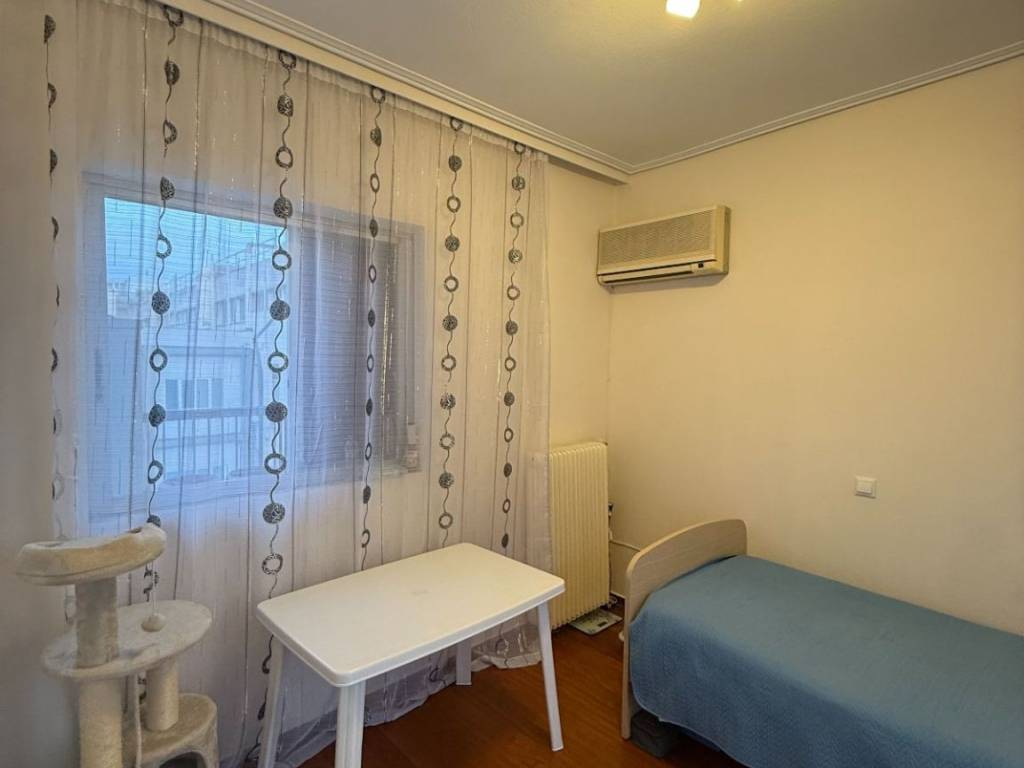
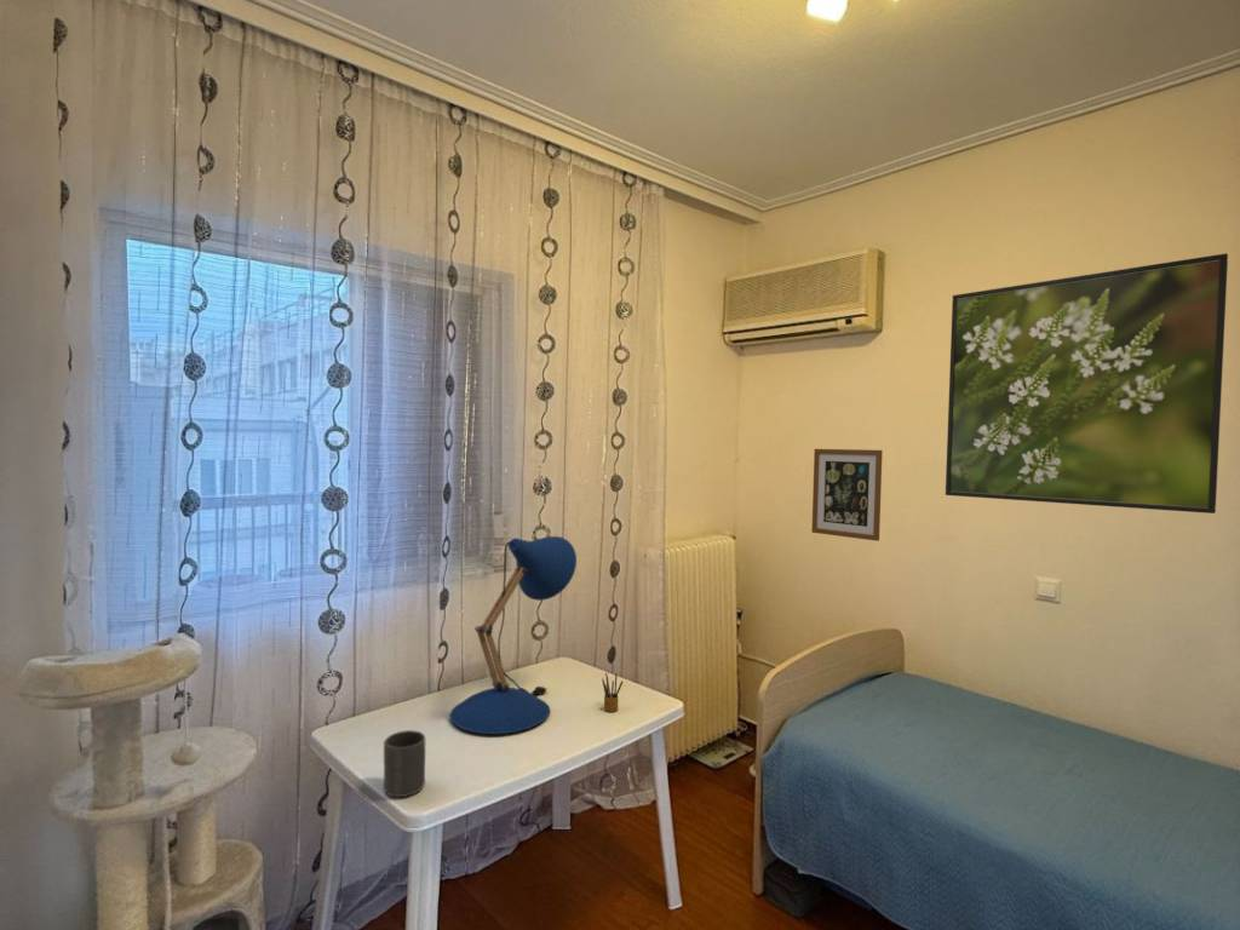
+ mug (400, 760)
+ wall art (845, 493)
+ desk lamp (503, 622)
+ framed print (1067, 390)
+ pencil box (612, 691)
